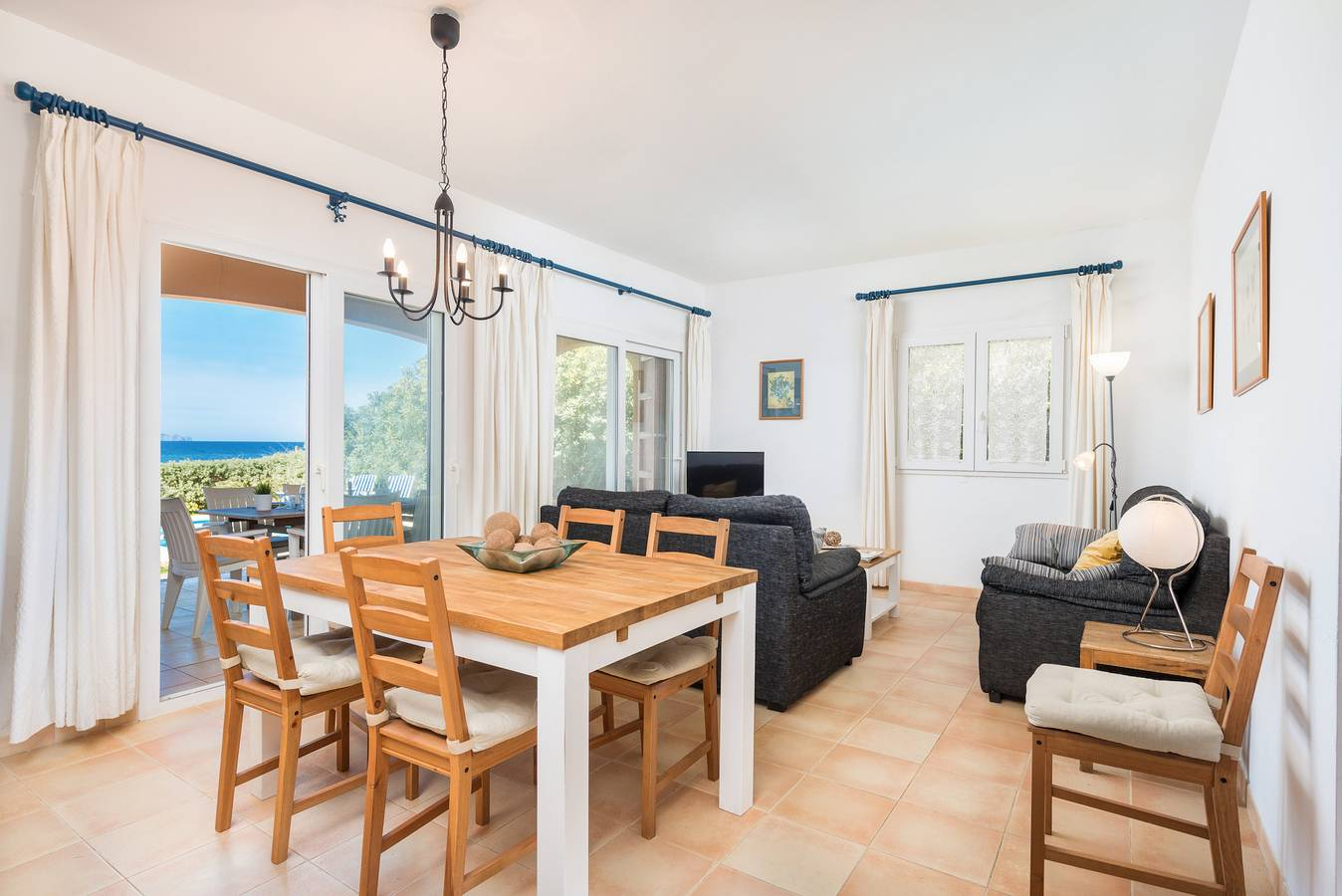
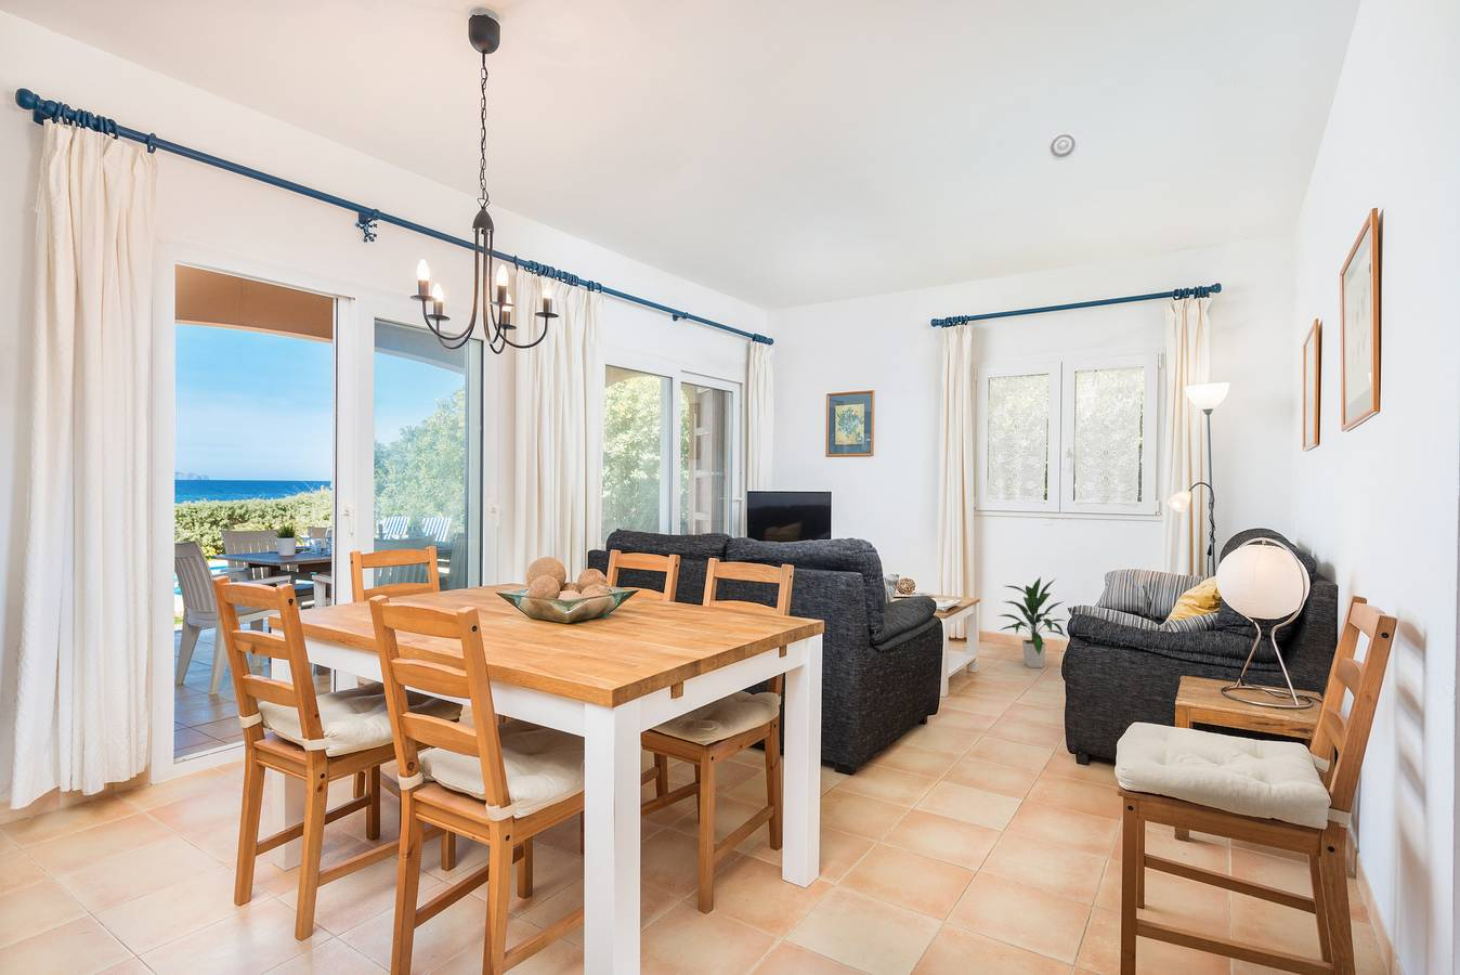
+ smoke detector (1063, 145)
+ indoor plant (1032, 620)
